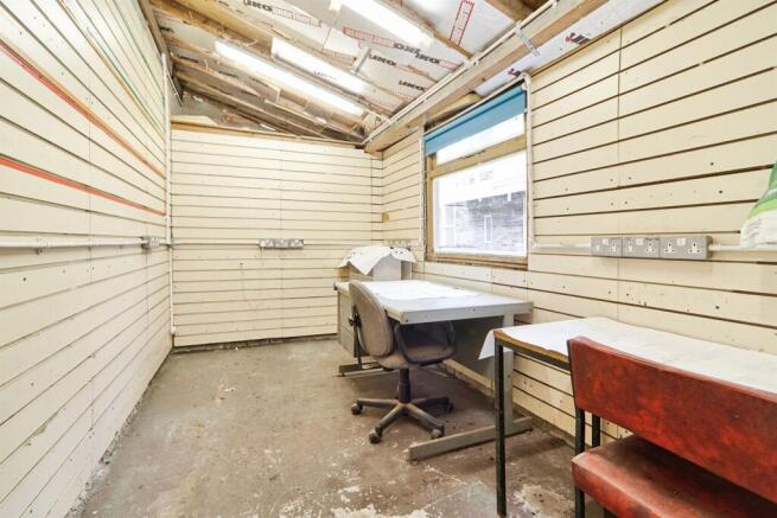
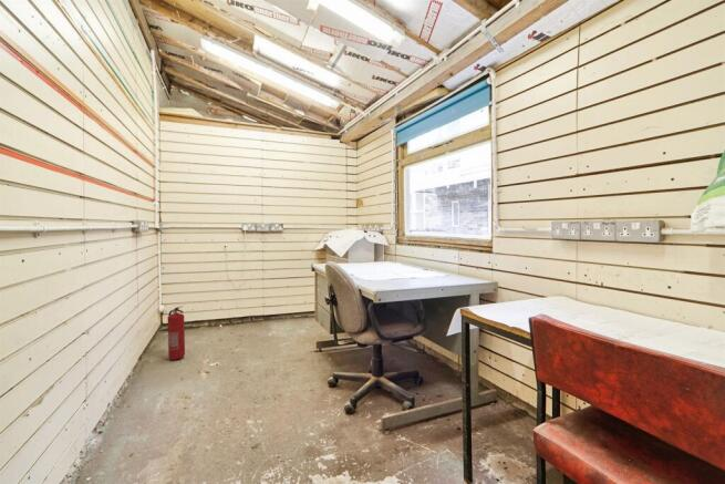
+ fire extinguisher (175, 331)
